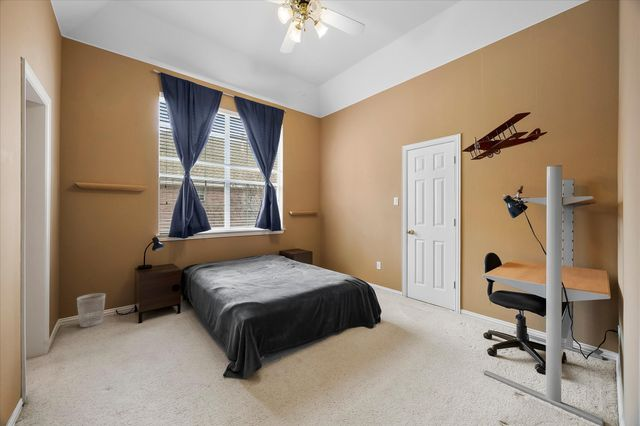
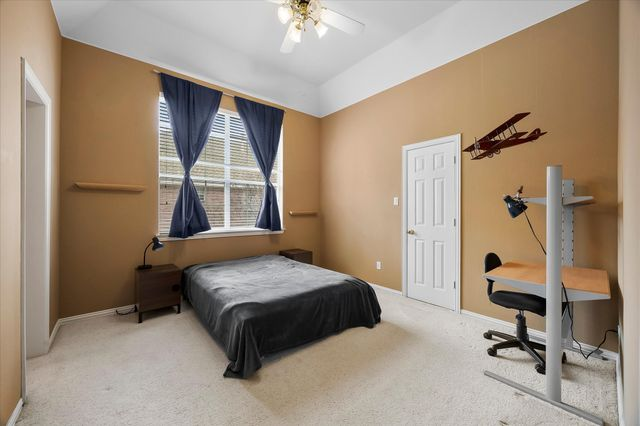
- wastebasket (91, 309)
